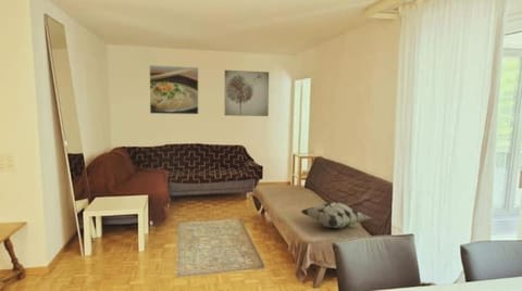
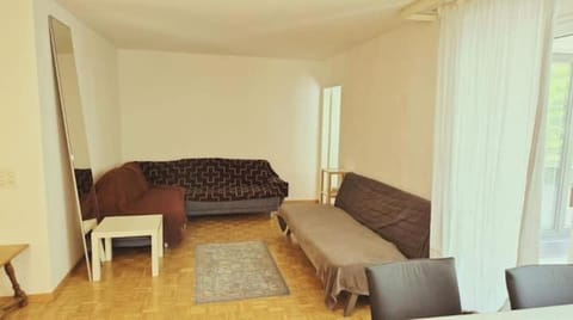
- wall art (247, 93)
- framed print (174, 90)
- decorative pillow (334, 214)
